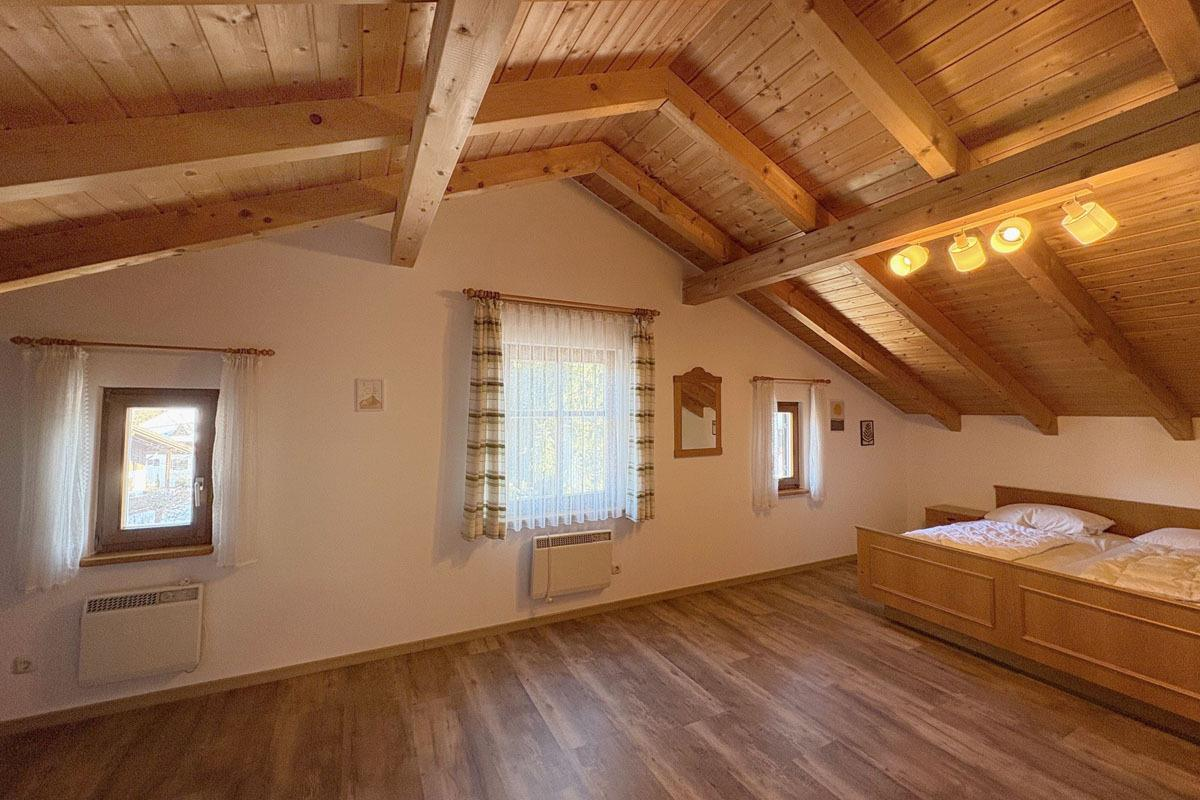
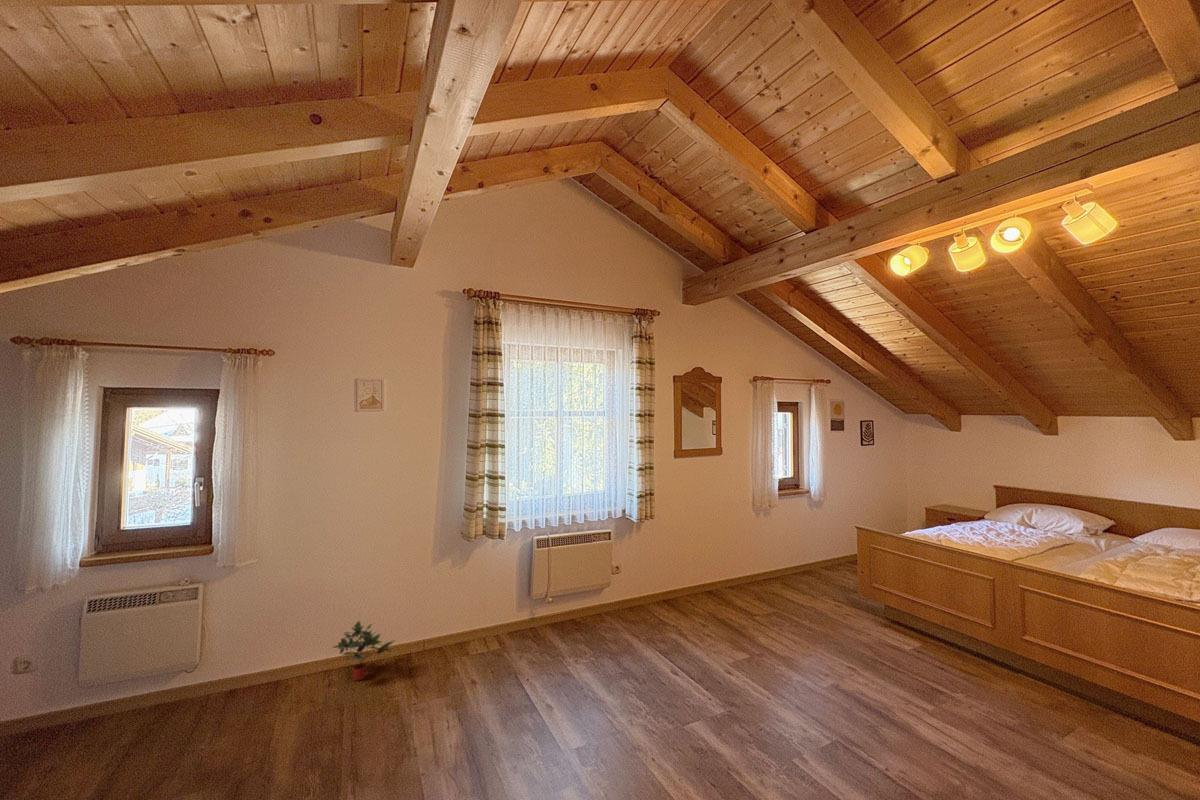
+ potted plant (364, 647)
